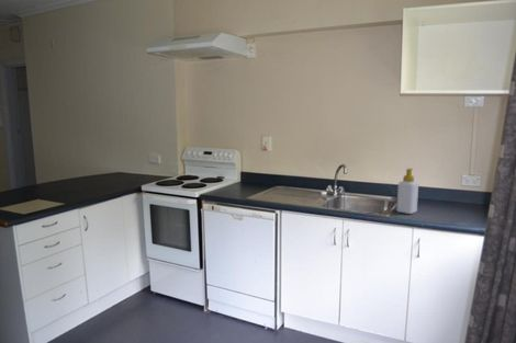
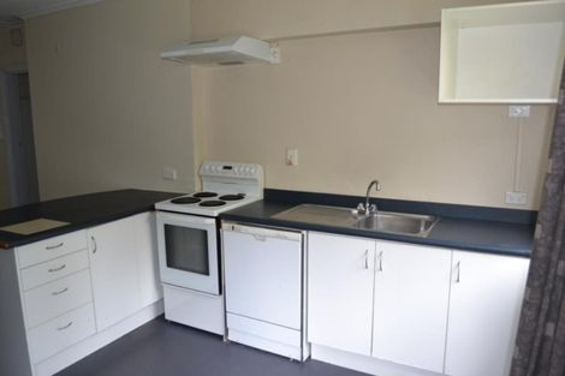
- soap bottle (407, 190)
